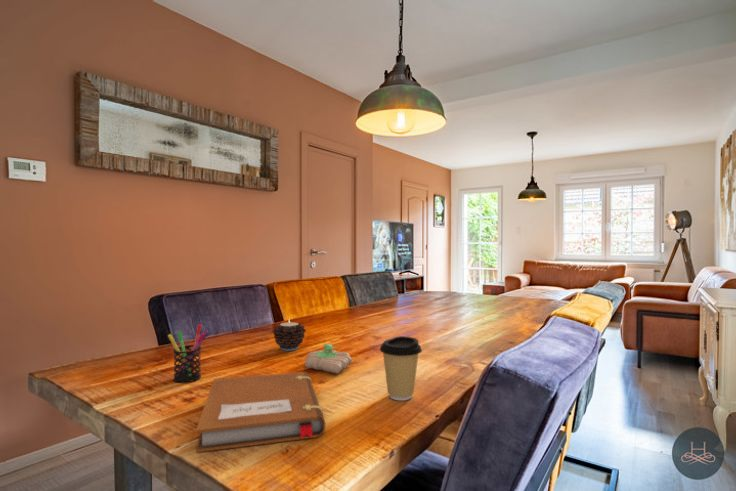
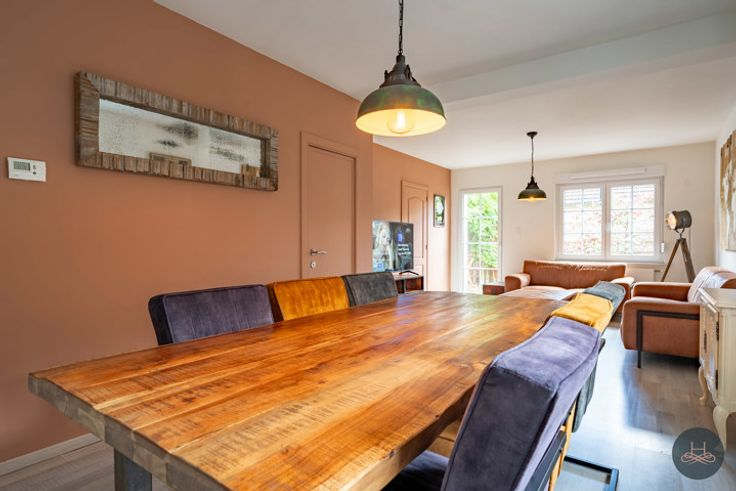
- candle (289, 333)
- notebook (263, 405)
- coffee cup (400, 368)
- pen holder (187, 351)
- flower (327, 355)
